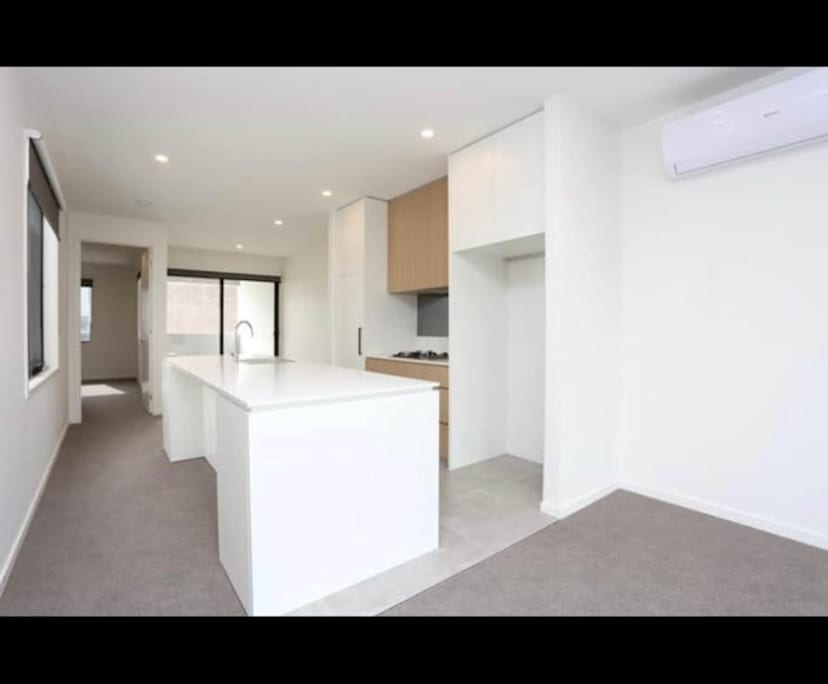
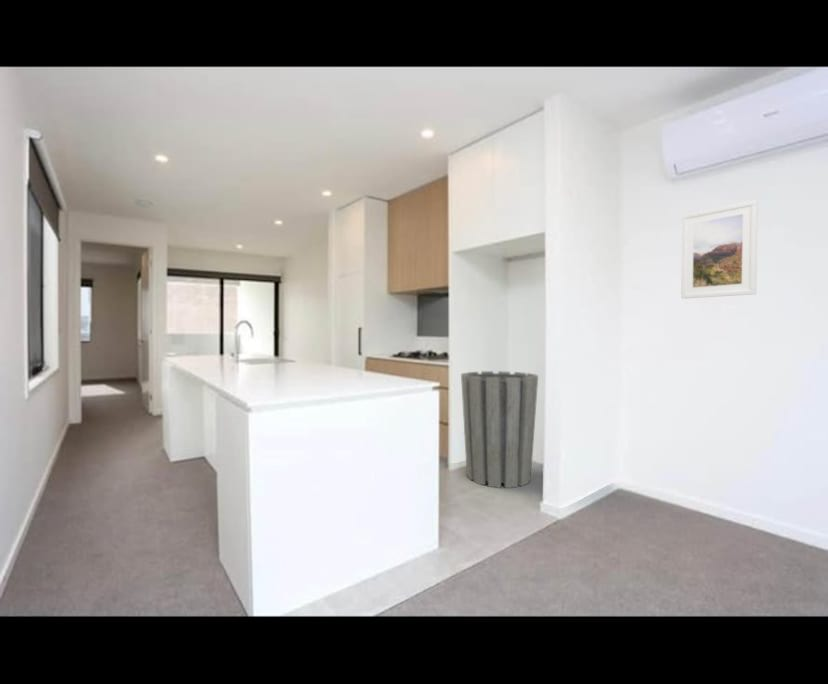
+ trash can (498, 425)
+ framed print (717, 252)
